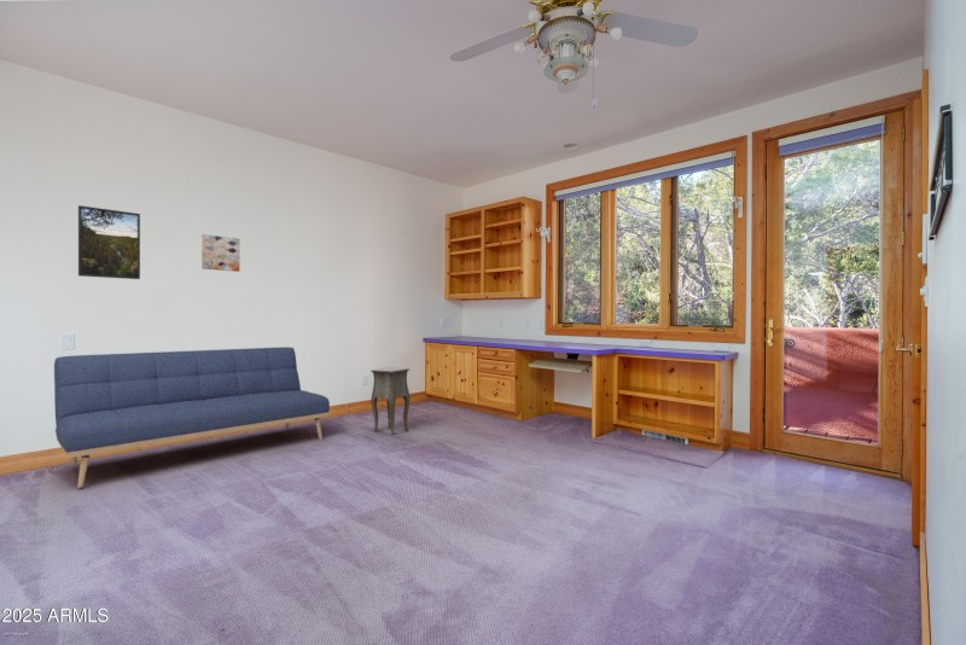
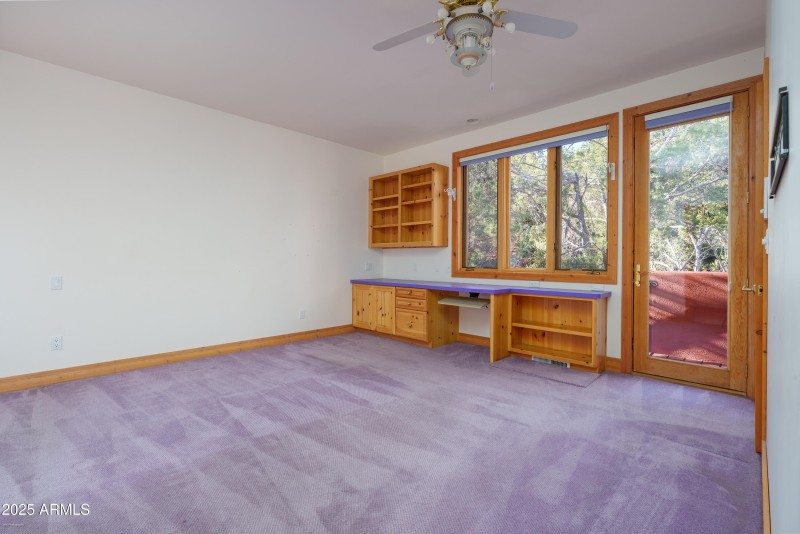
- wall art (221, 252)
- side table (390, 400)
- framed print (110, 243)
- sofa (205, 401)
